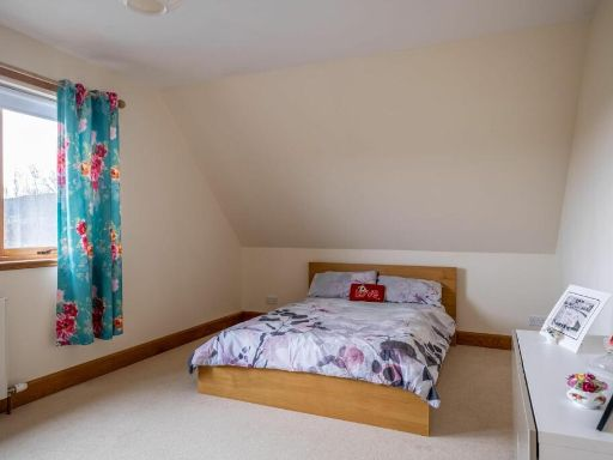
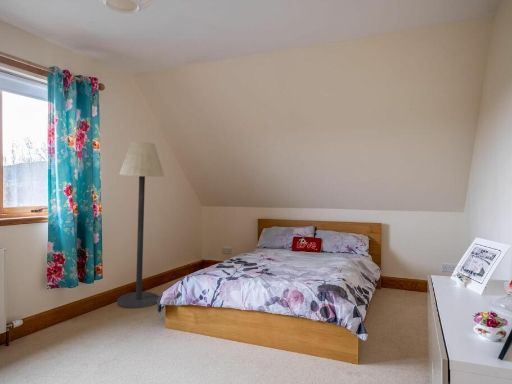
+ floor lamp (140, 223)
